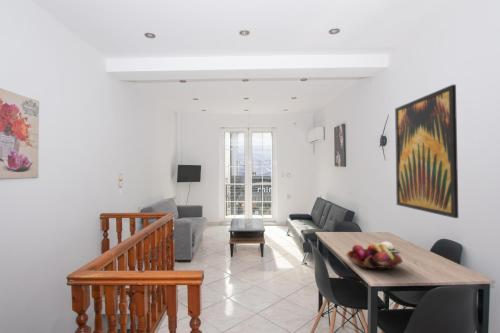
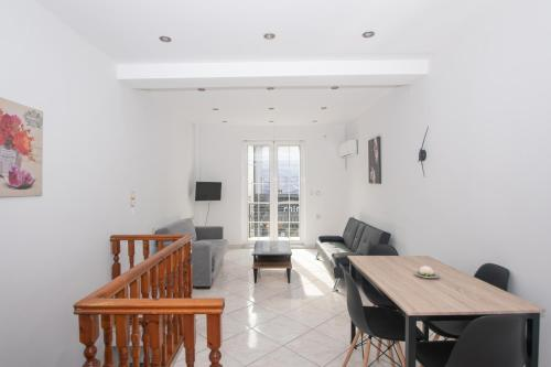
- fruit basket (374, 255)
- wall art (421, 154)
